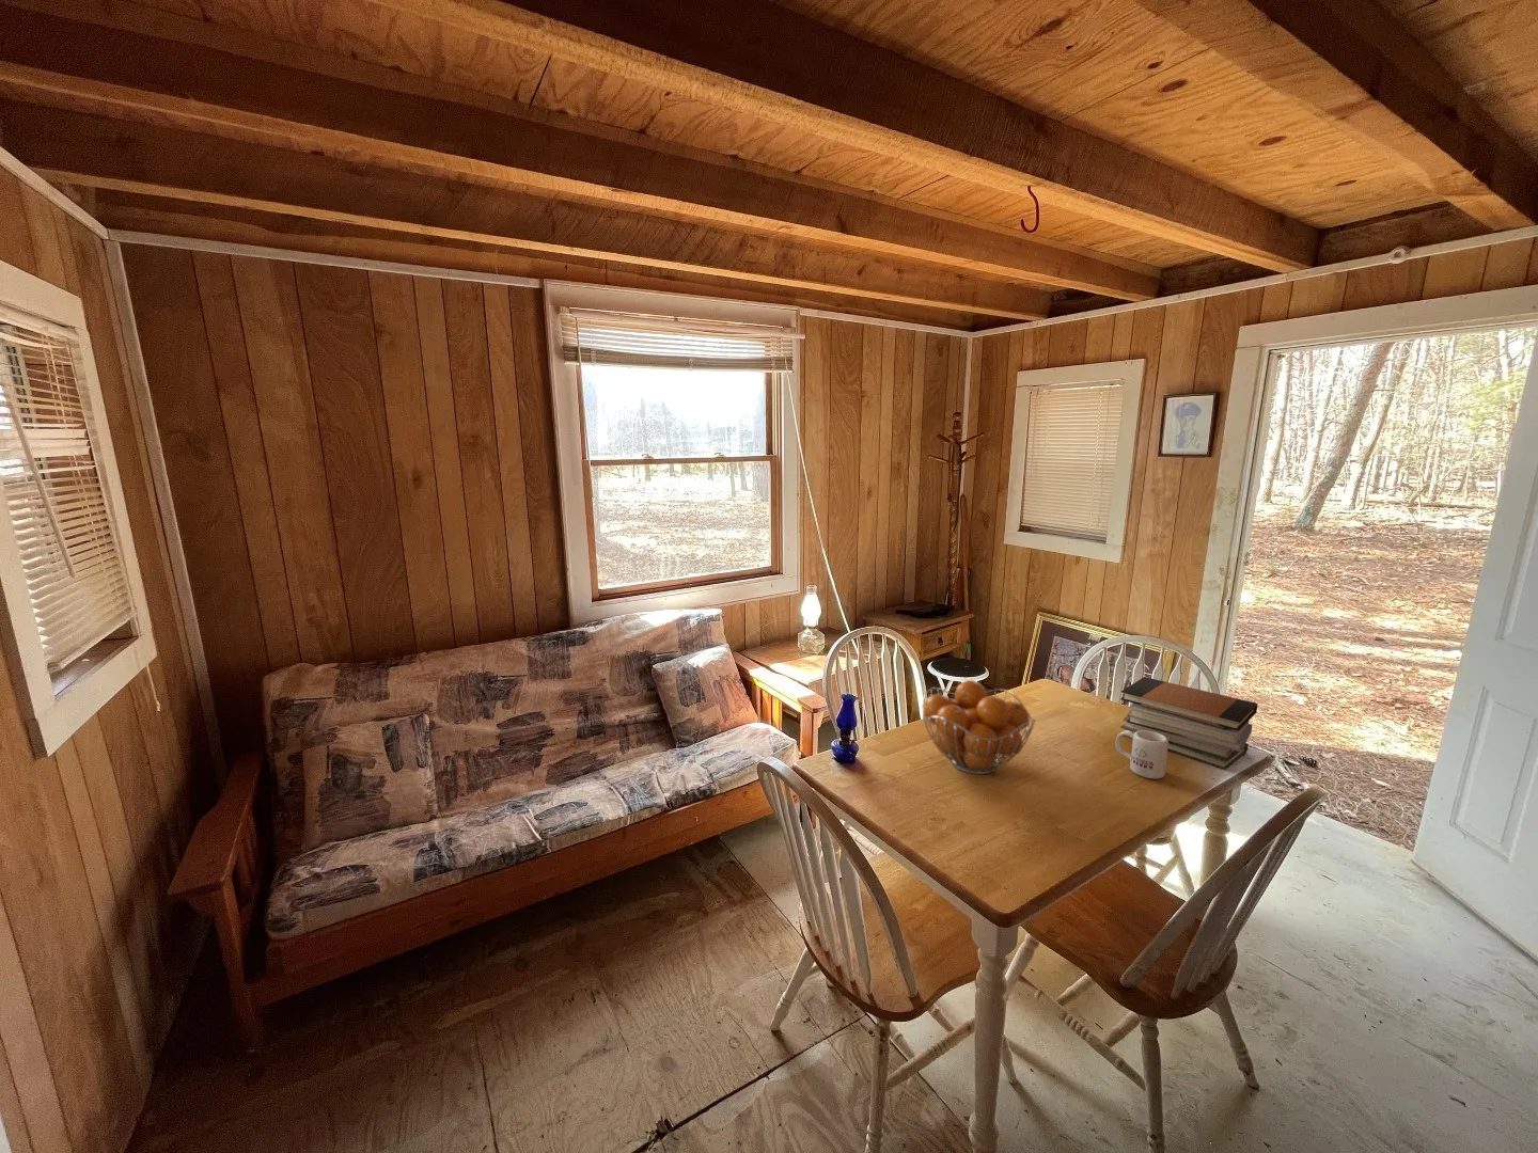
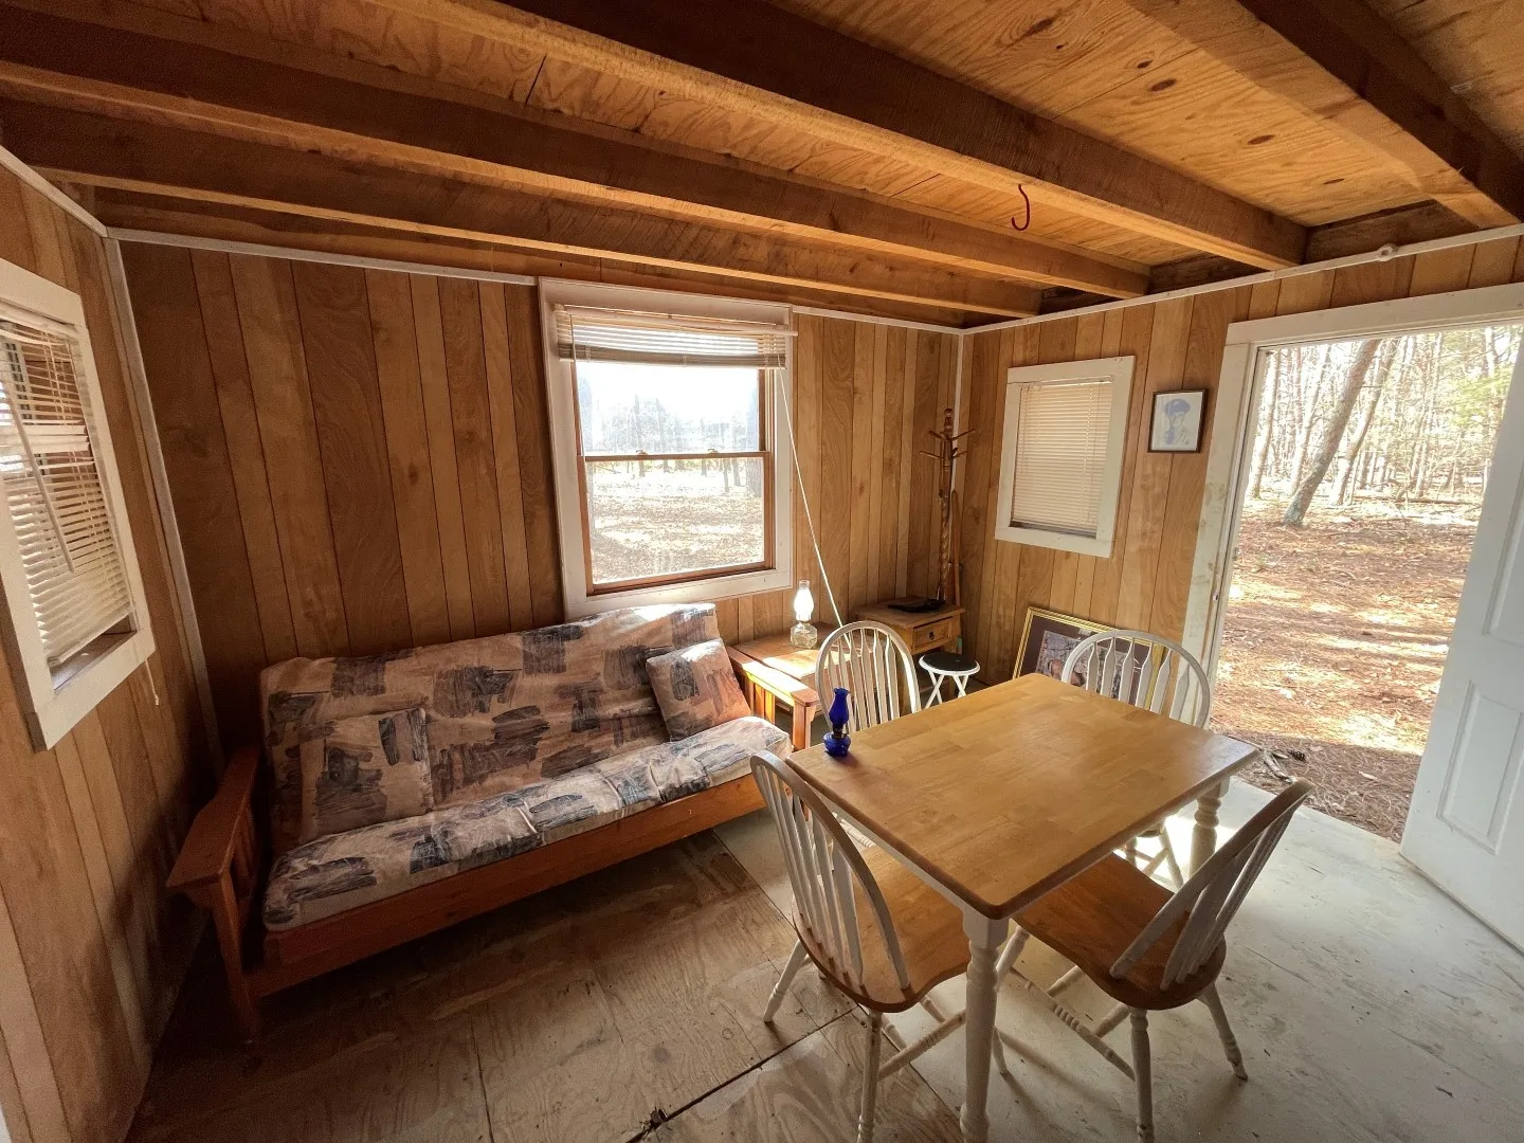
- fruit basket (975, 725)
- mug (1140, 750)
- book stack (1186, 719)
